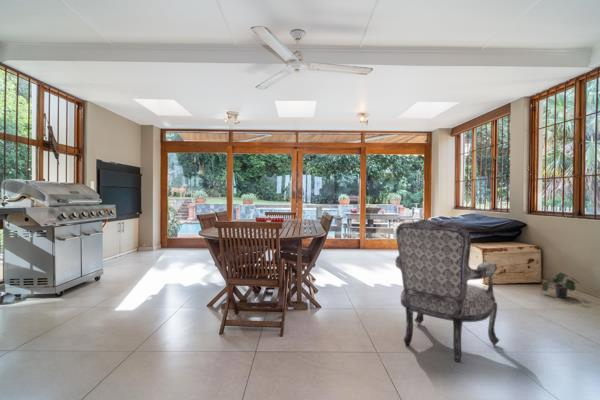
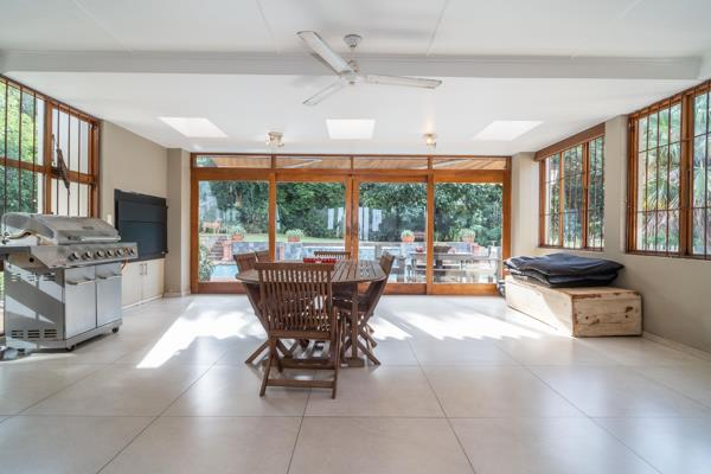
- armchair (441, 281)
- potted plant (560, 284)
